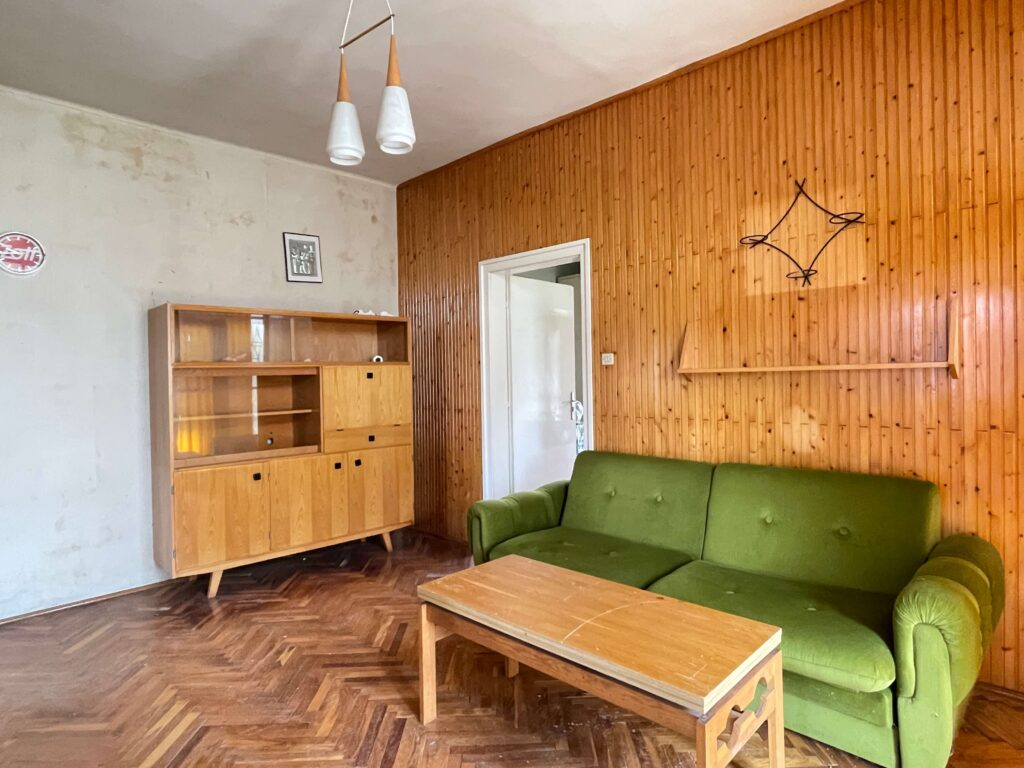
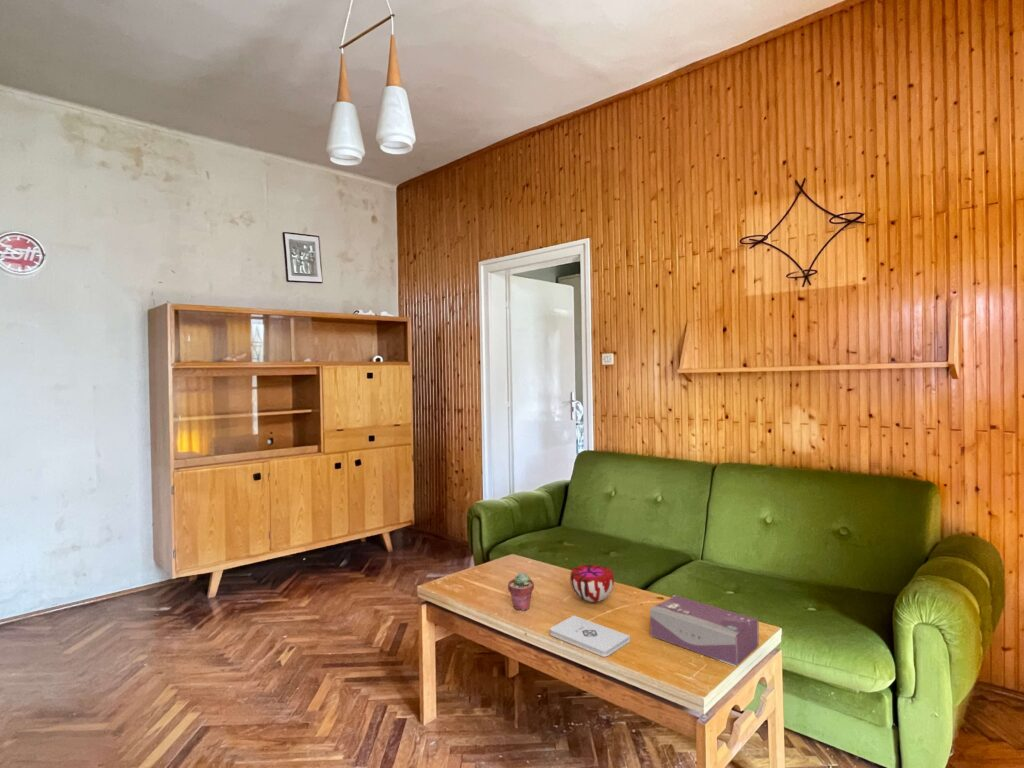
+ decorative bowl (592, 585)
+ potted succulent (521, 589)
+ notepad (588, 635)
+ tissue box (703, 626)
